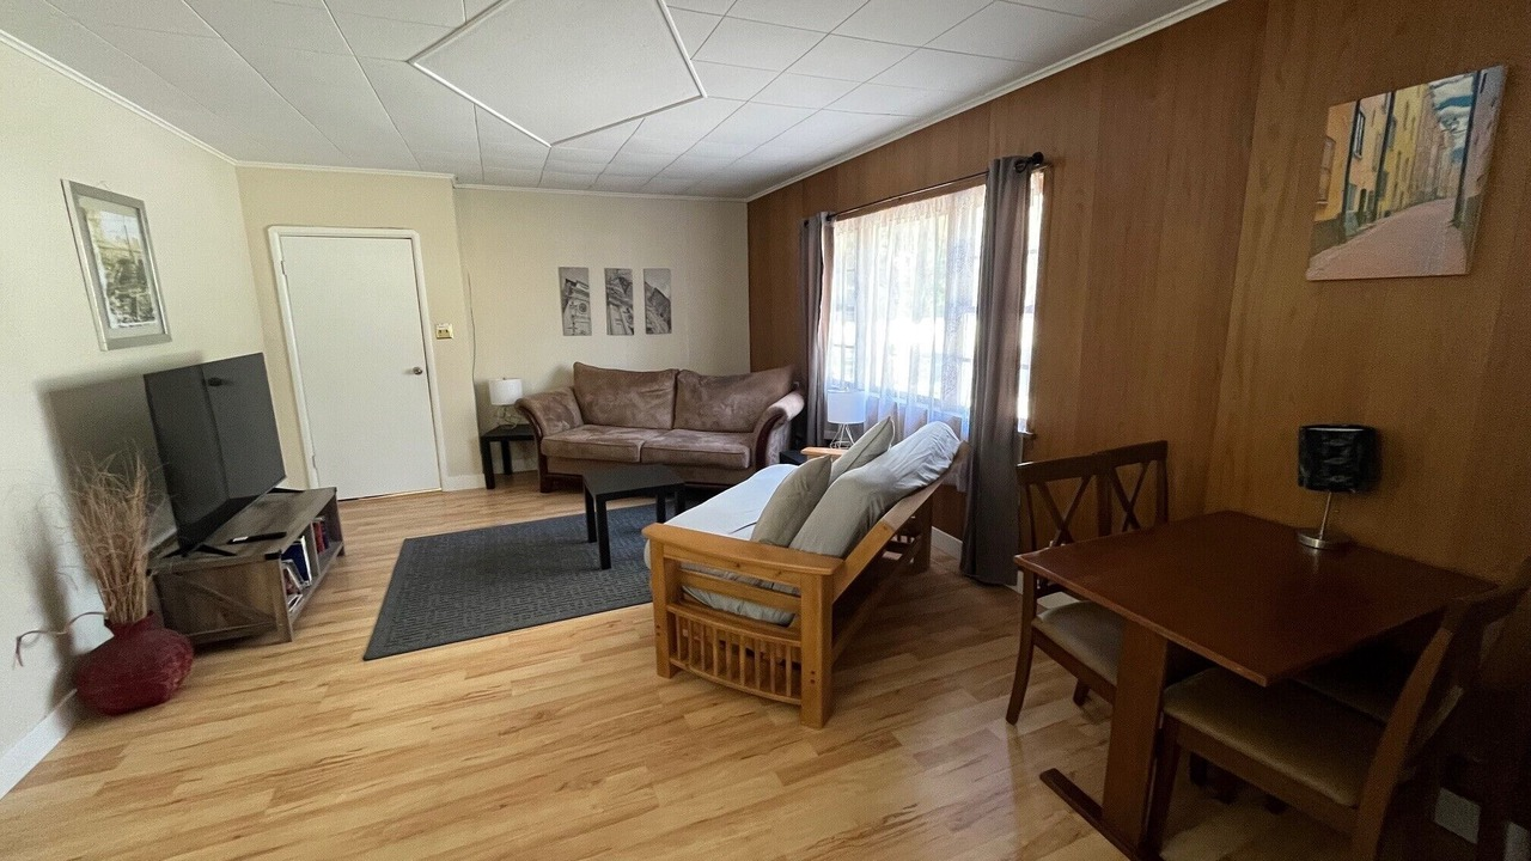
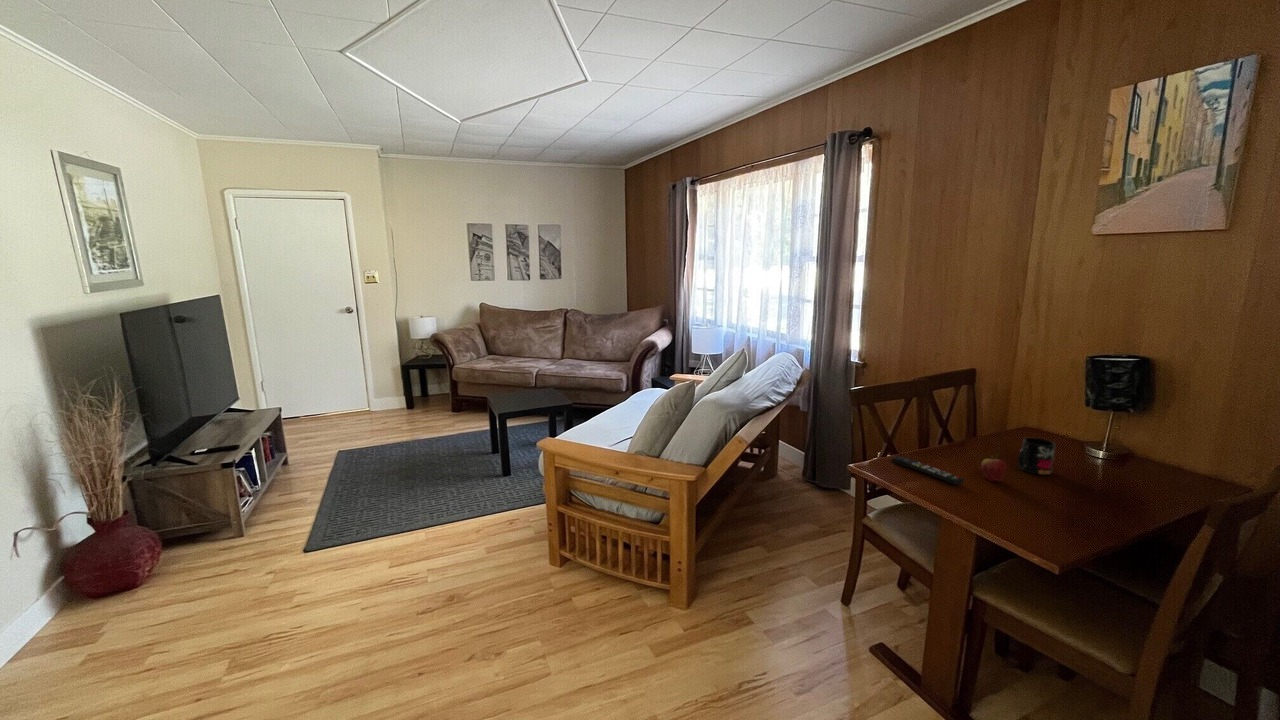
+ mug (1033, 456)
+ fruit (994, 465)
+ remote control (925, 469)
